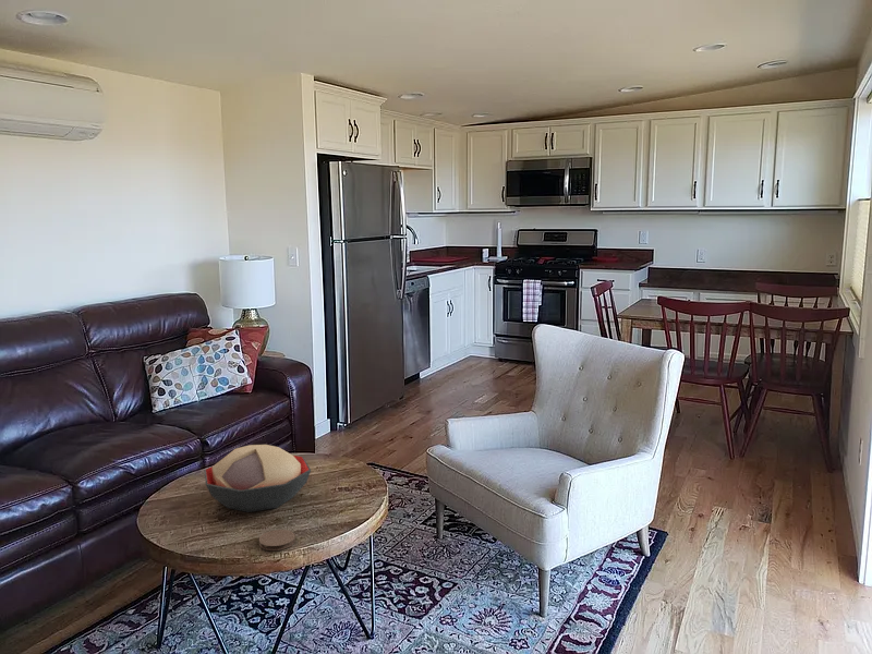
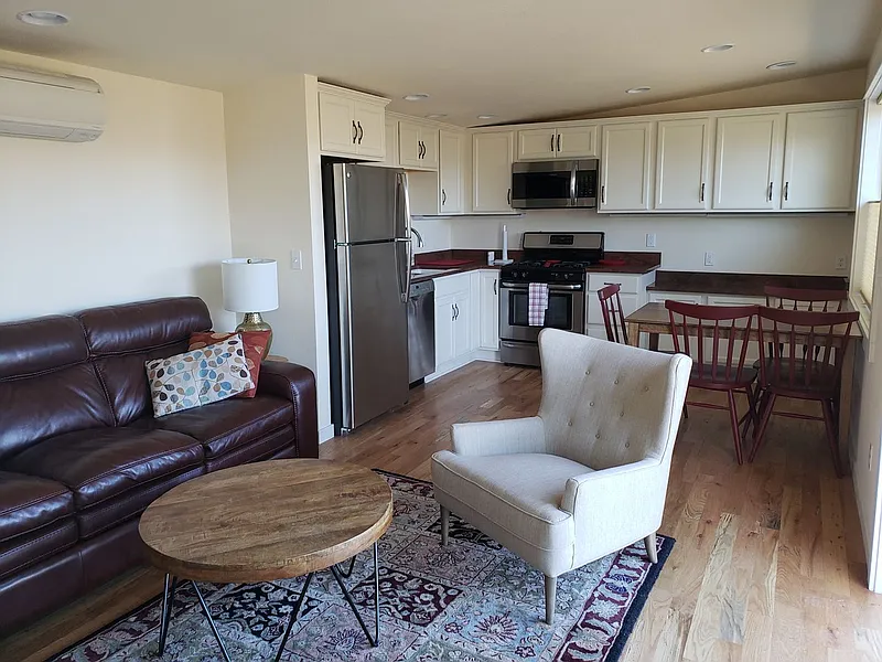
- decorative bowl (257, 473)
- coaster (277, 540)
